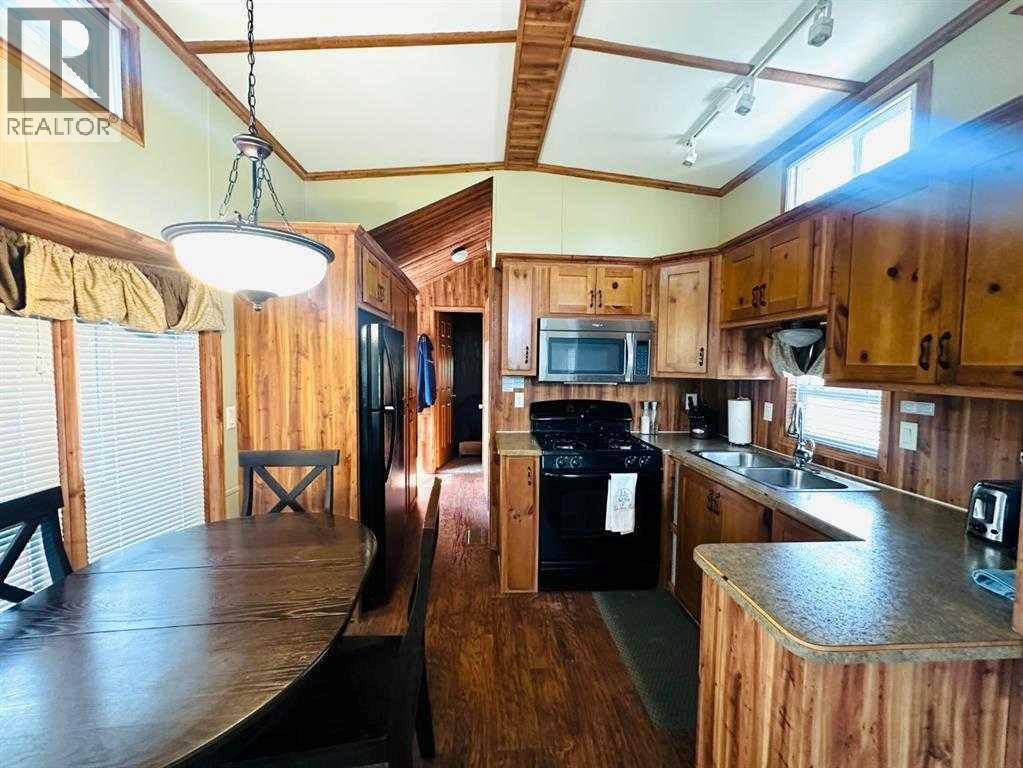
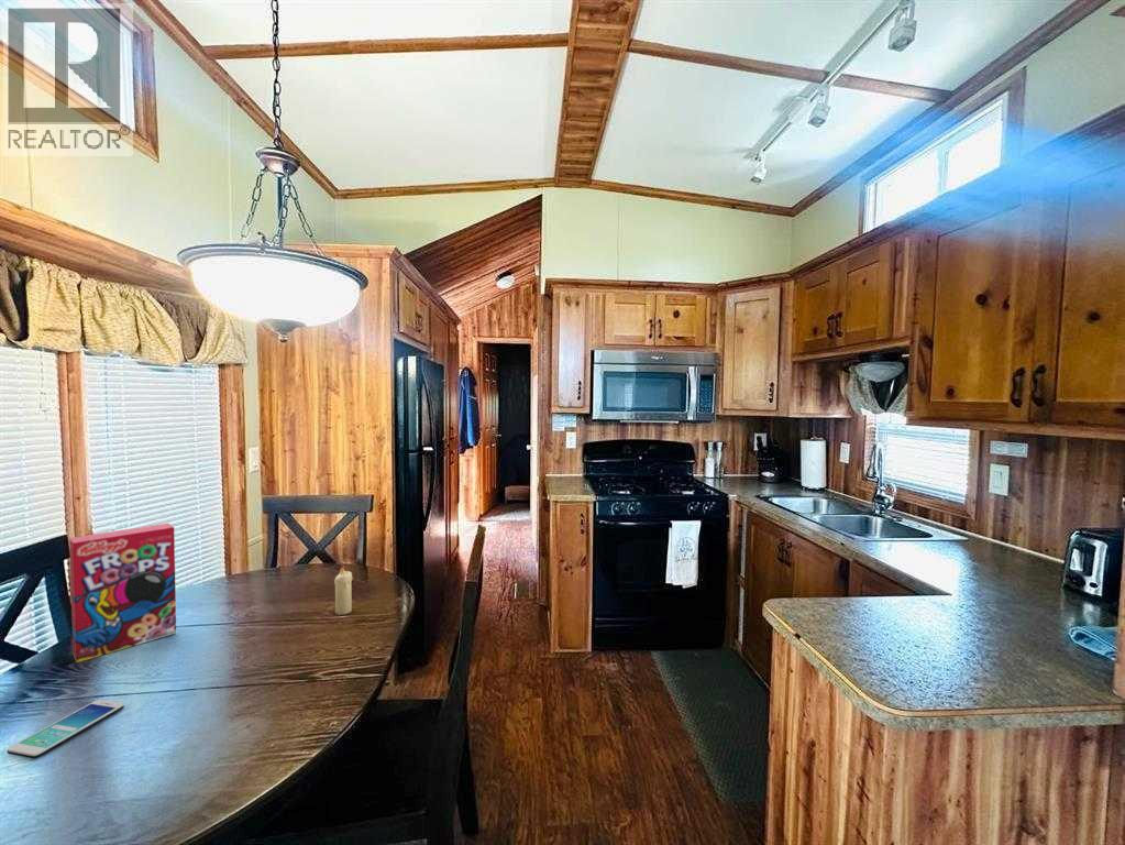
+ cereal box (125, 588)
+ candle (343, 589)
+ smartphone (69, 726)
